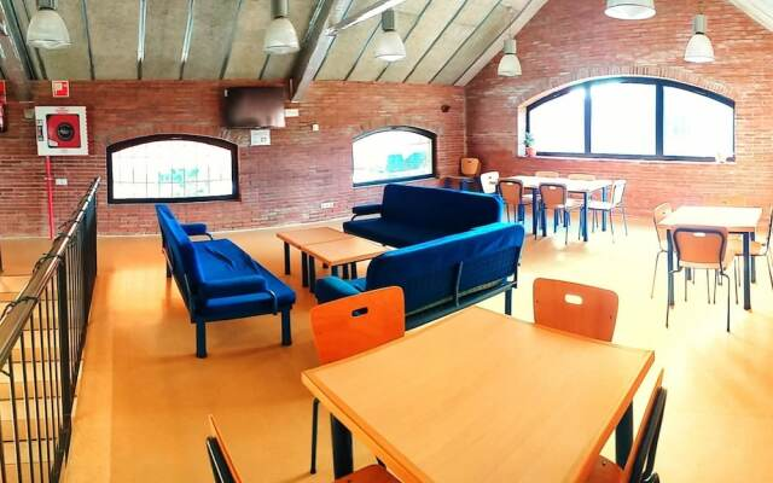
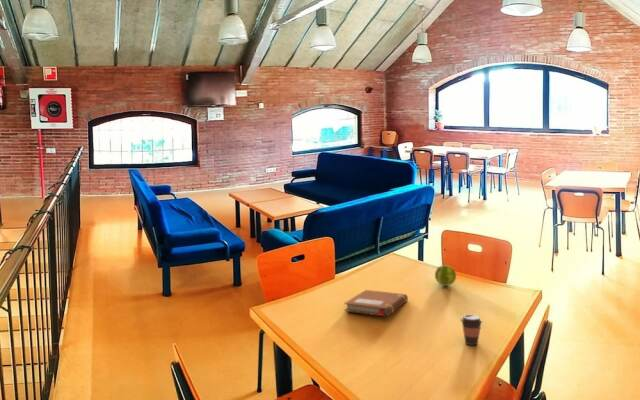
+ coffee cup (471, 330)
+ fruit (445, 275)
+ notebook (376, 302)
